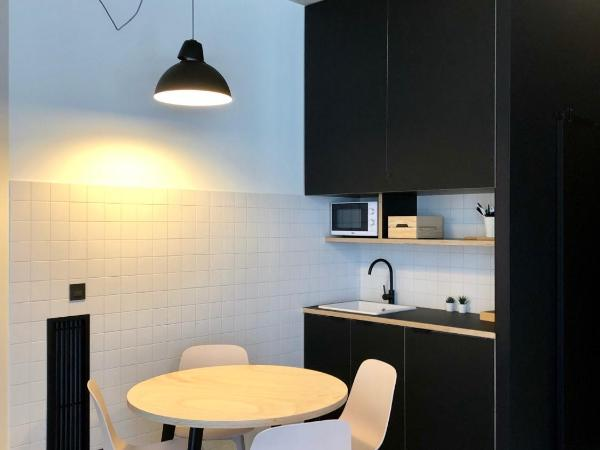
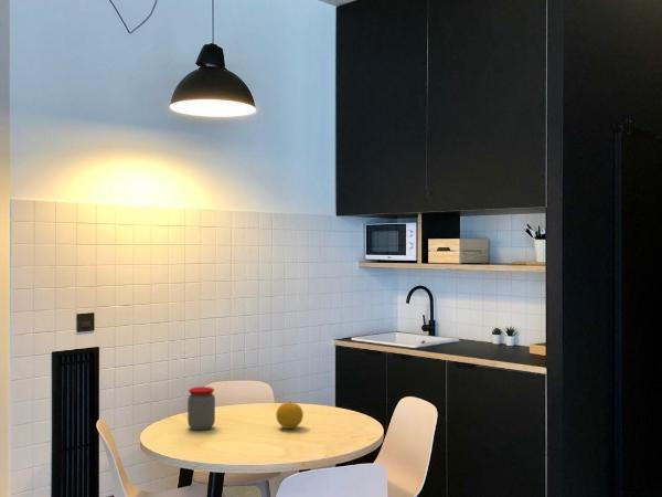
+ fruit (289, 414)
+ jar (201, 408)
